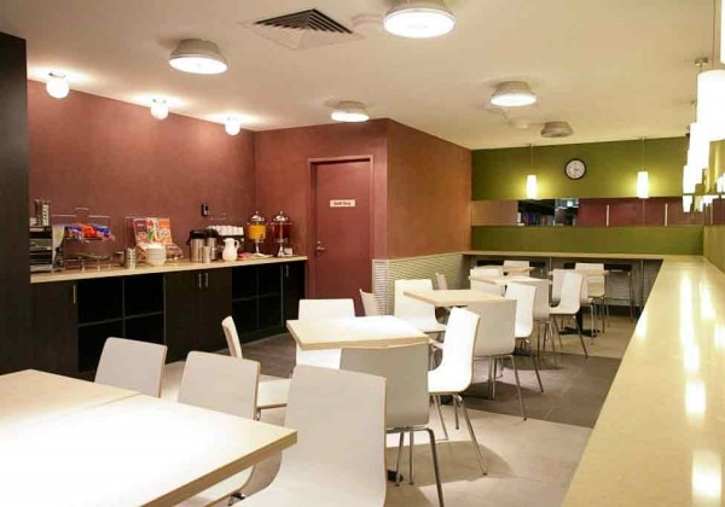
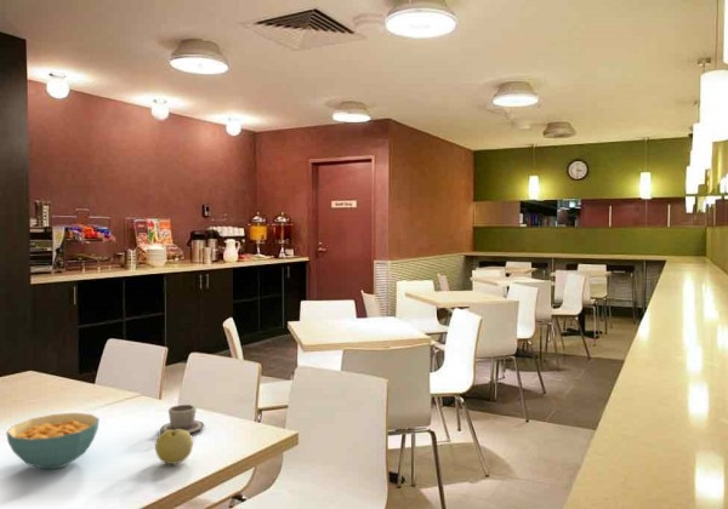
+ apple (174, 446)
+ cereal bowl (55, 445)
+ cup (182, 418)
